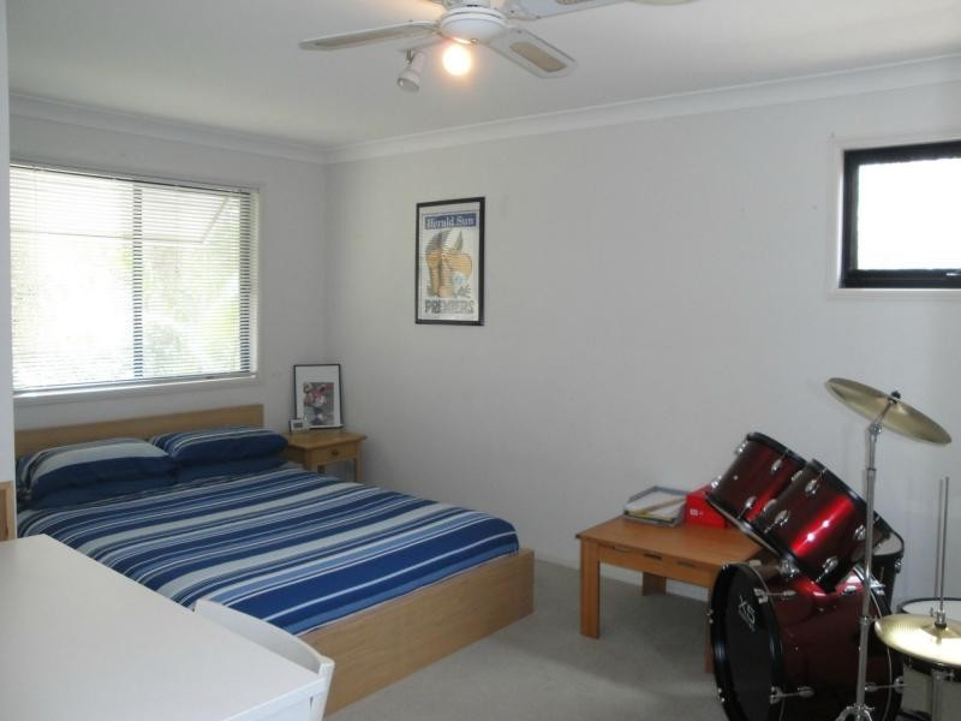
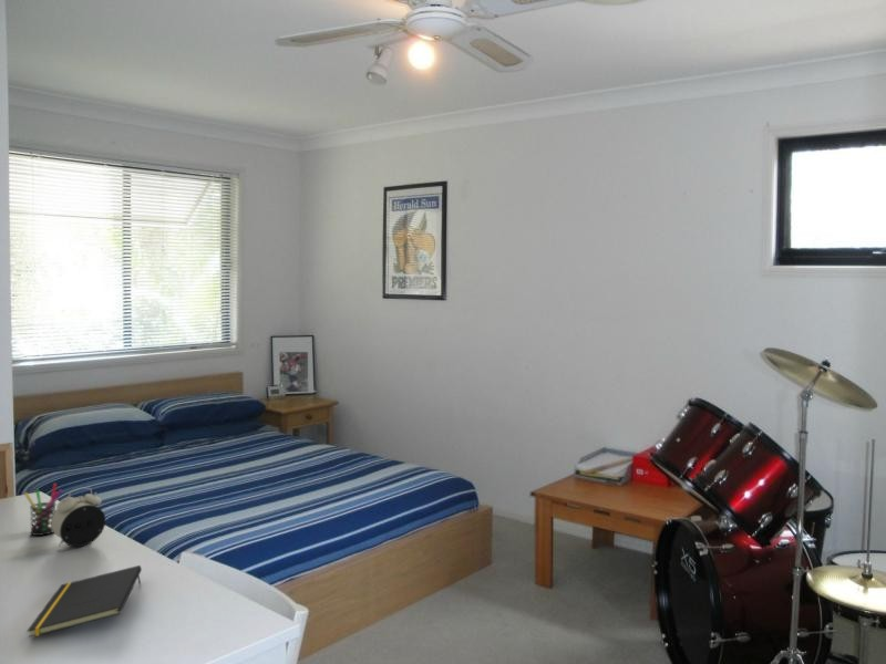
+ notepad (89, 598)
+ alarm clock (79, 516)
+ pen holder (43, 508)
